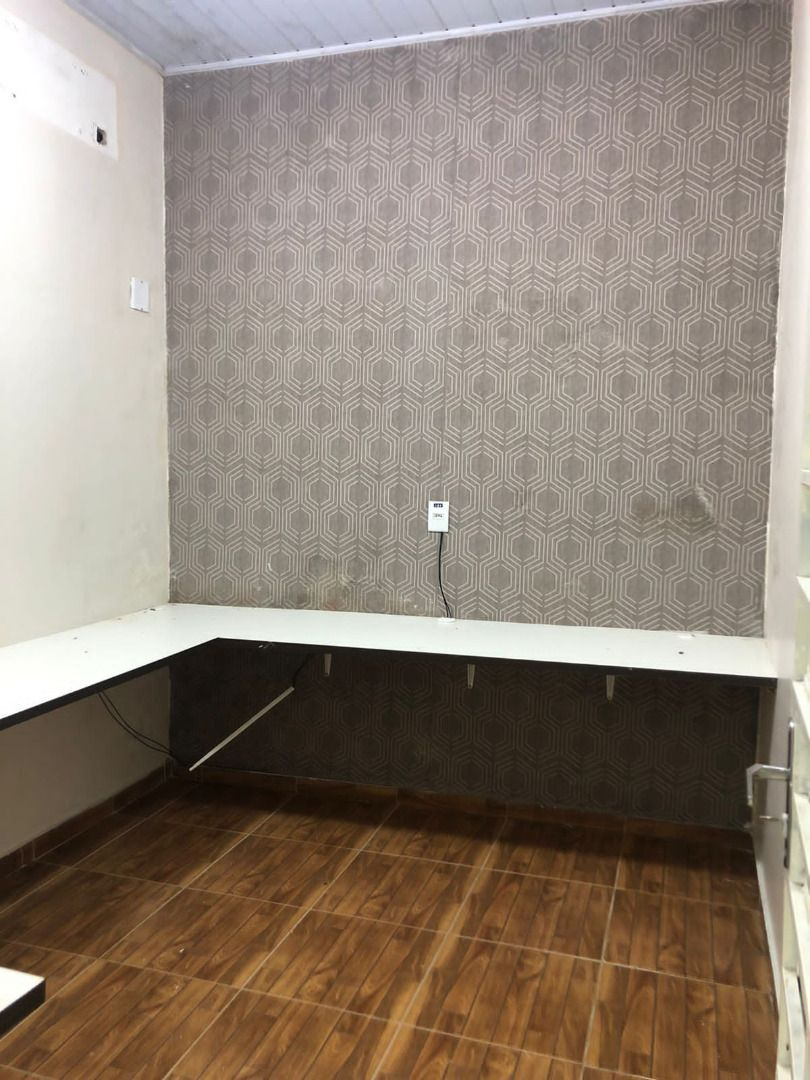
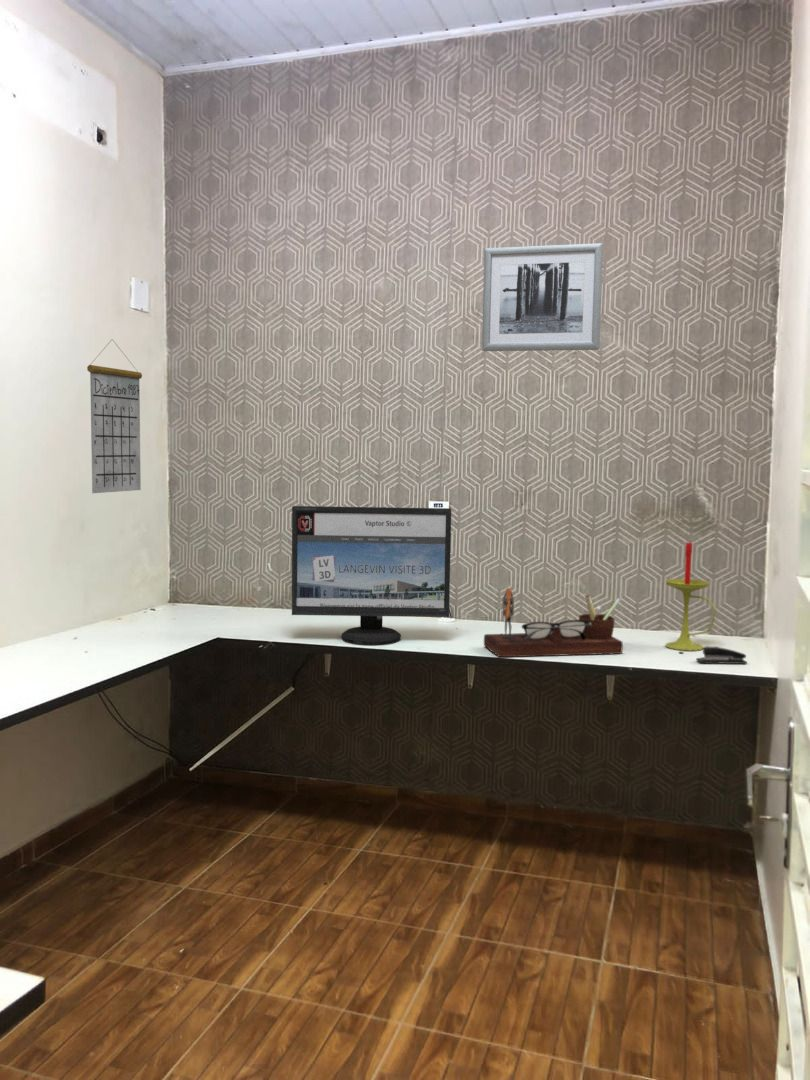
+ wall art (541, 298)
+ computer monitor (371, 572)
+ desk organizer (560, 622)
+ candle (688, 593)
+ calendar (116, 415)
+ stapler (721, 654)
